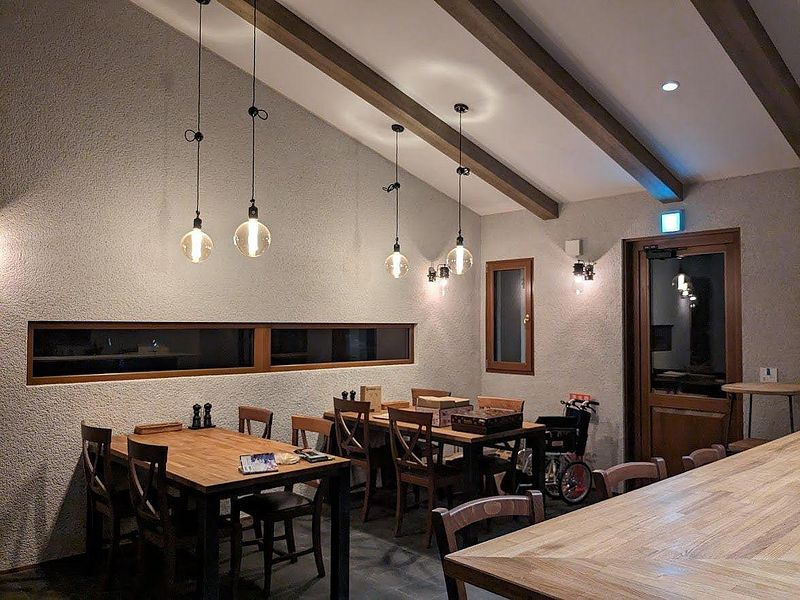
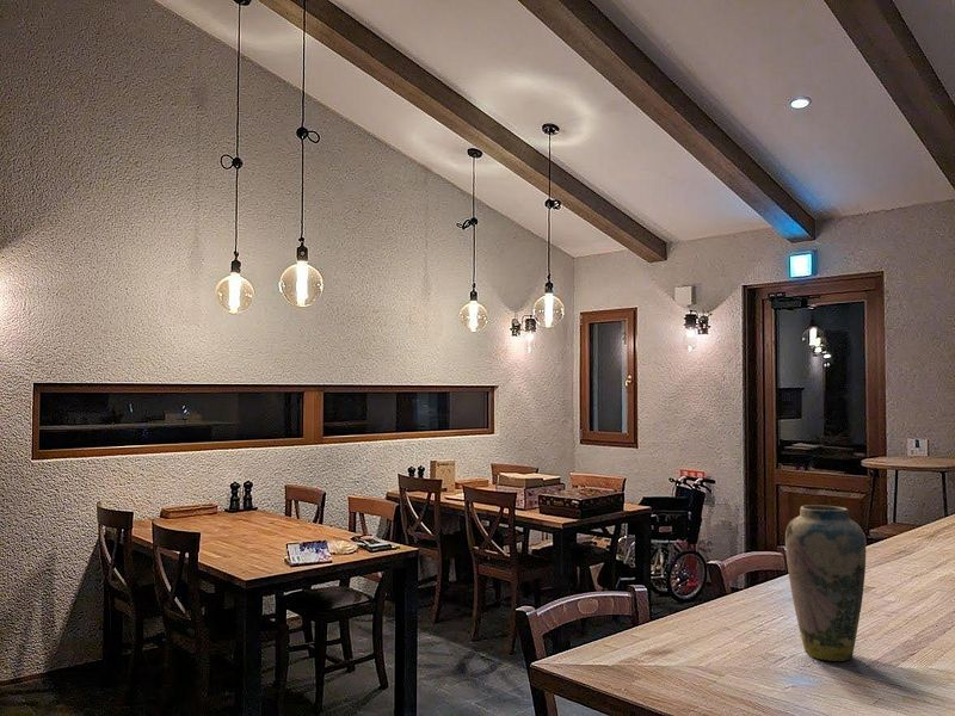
+ vase (825, 580)
